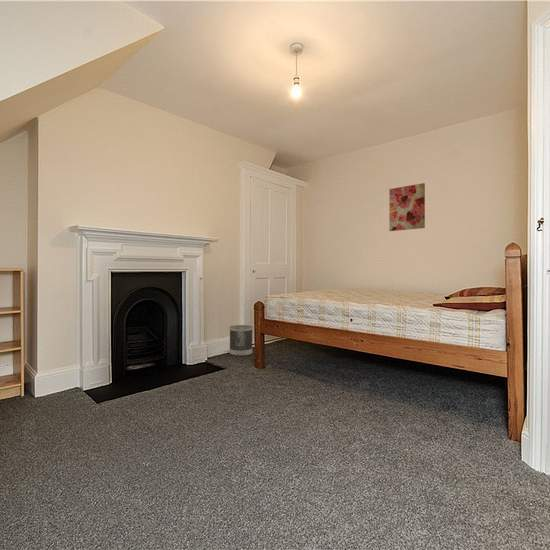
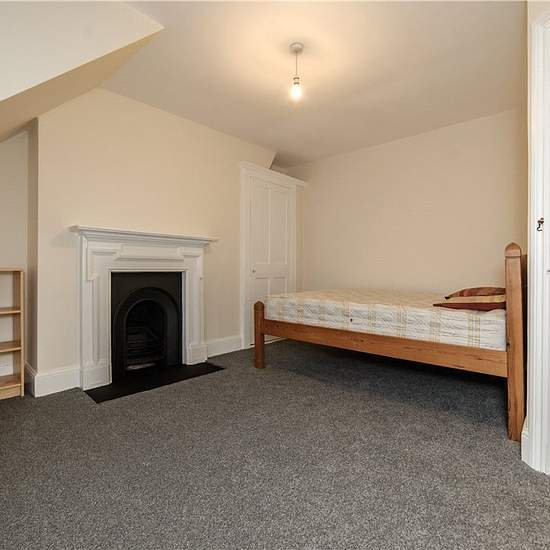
- wastebasket (241, 339)
- wall art (406, 207)
